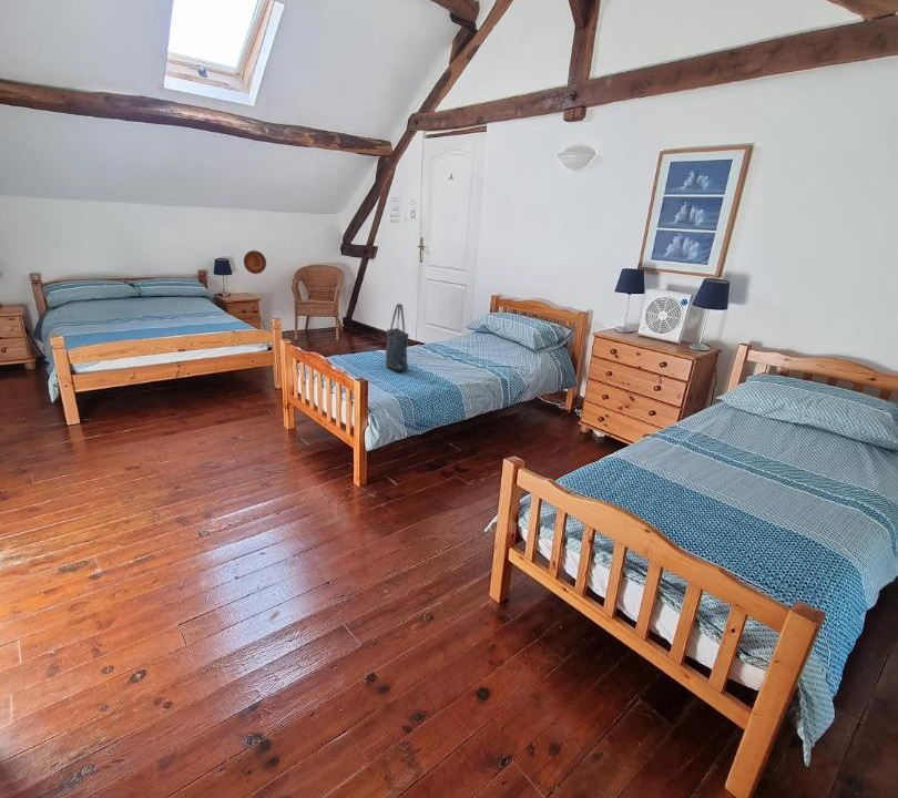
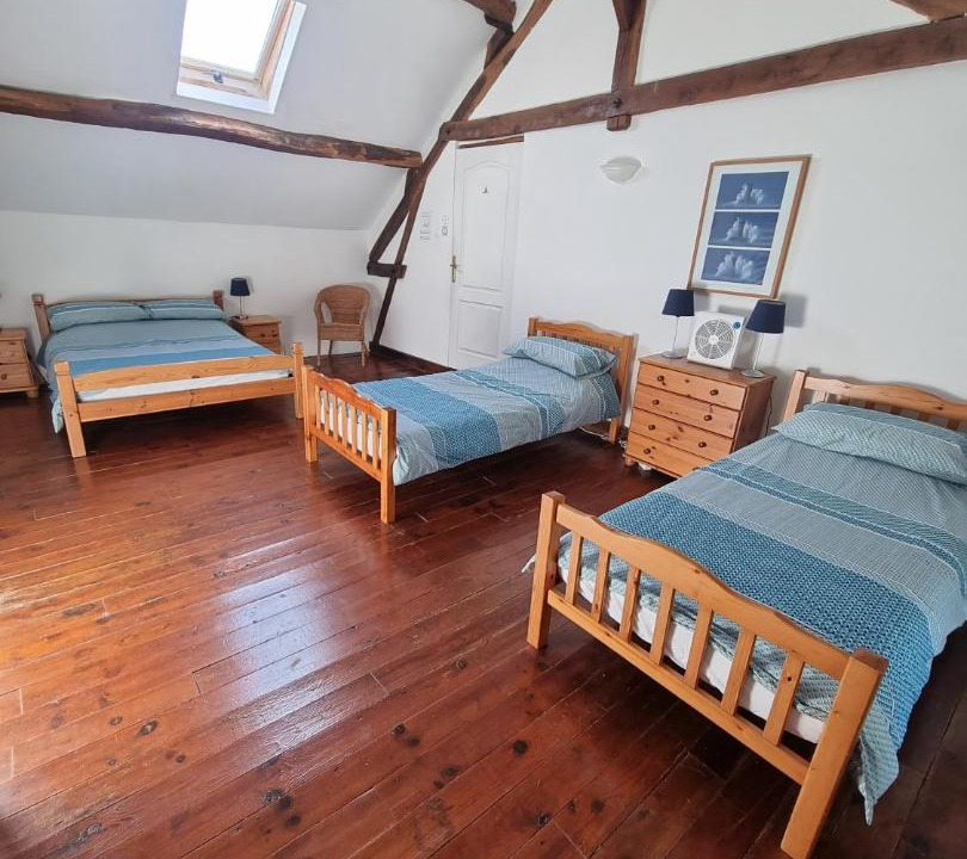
- decorative plate (255, 262)
- tote bag (396, 337)
